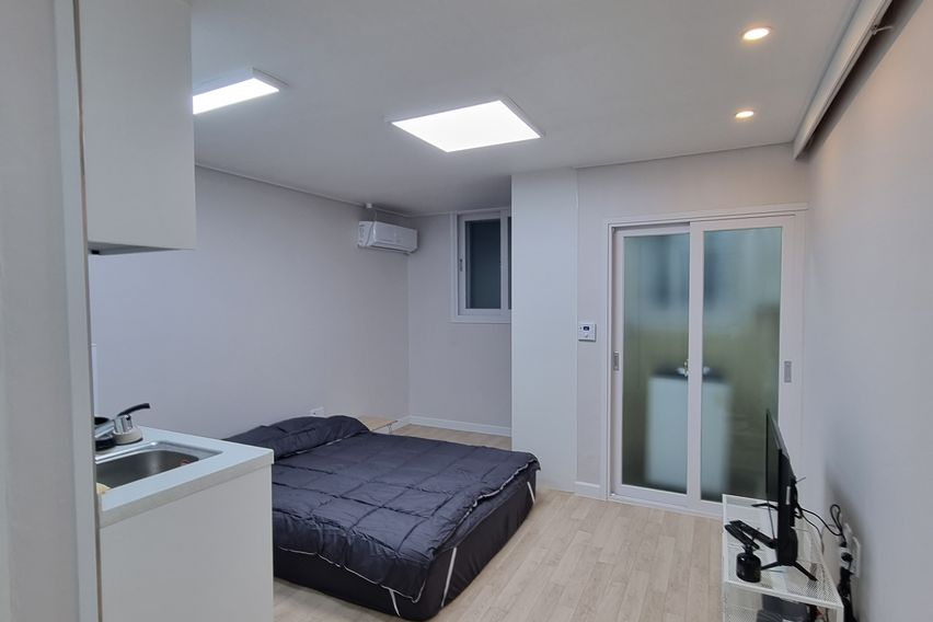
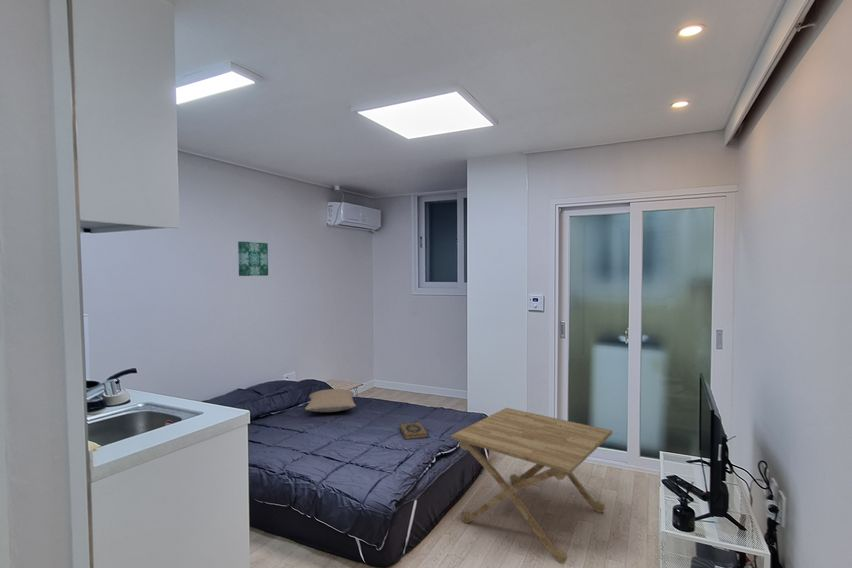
+ pillow (331, 400)
+ side table (532, 474)
+ hardback book (413, 430)
+ wall art (253, 259)
